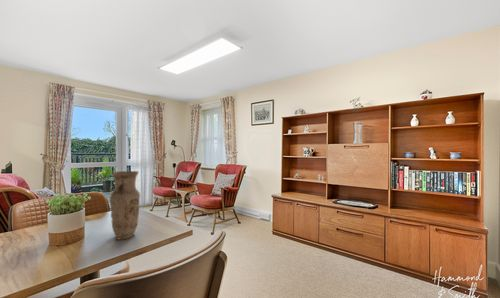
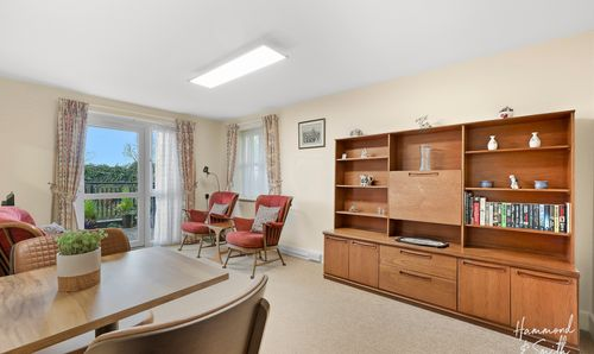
- vase (125, 203)
